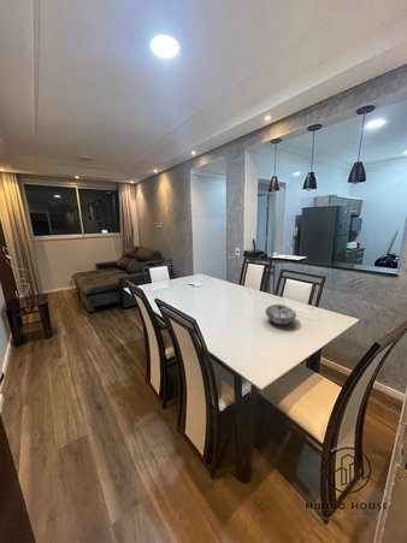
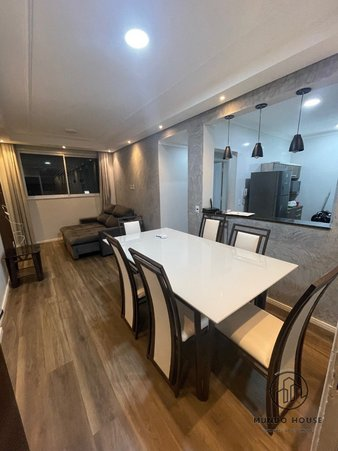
- decorative bowl (279, 315)
